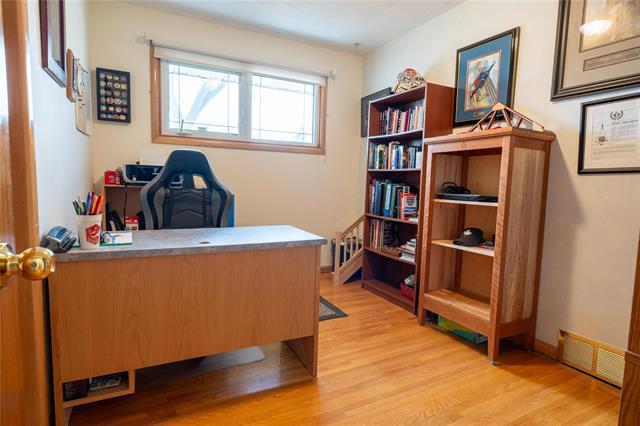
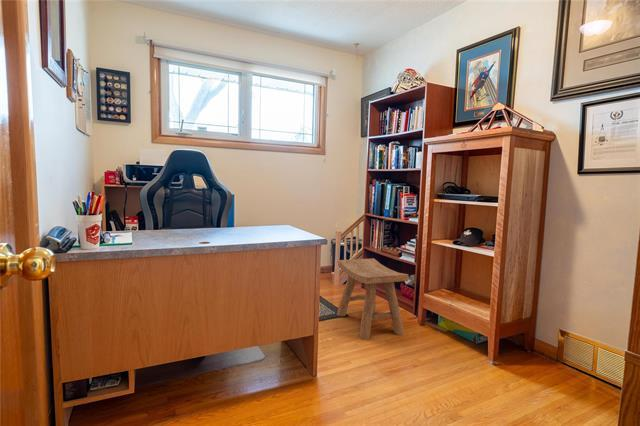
+ stool (369, 295)
